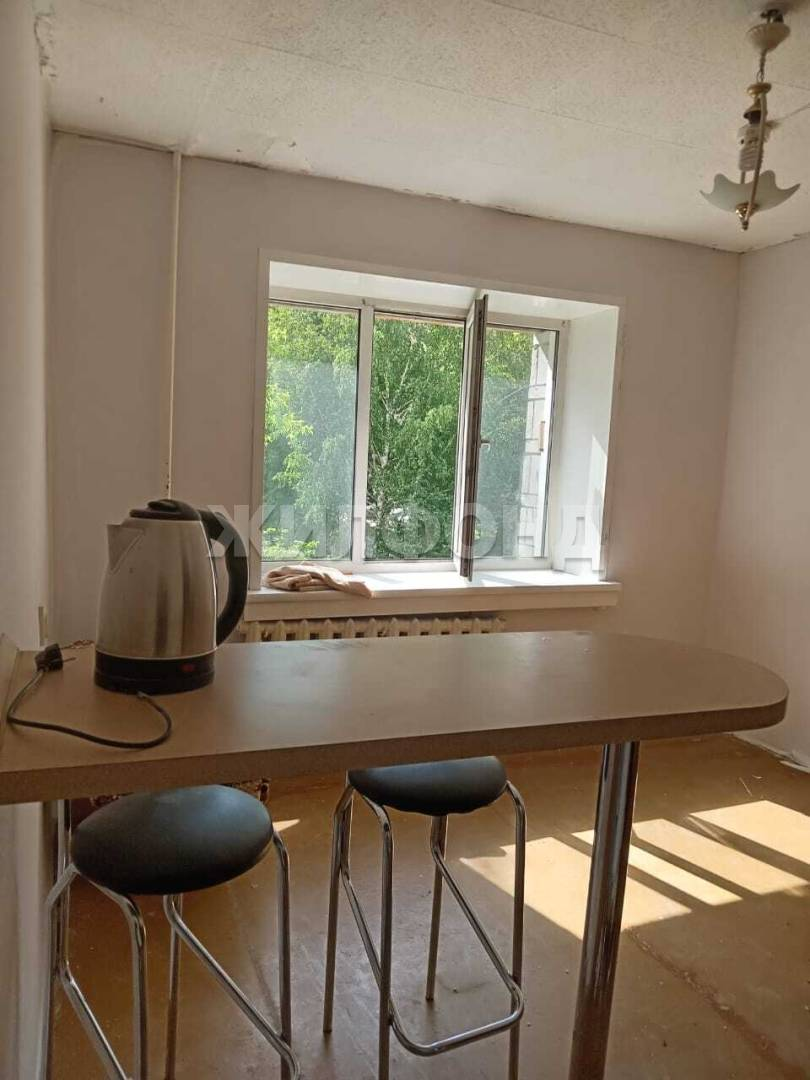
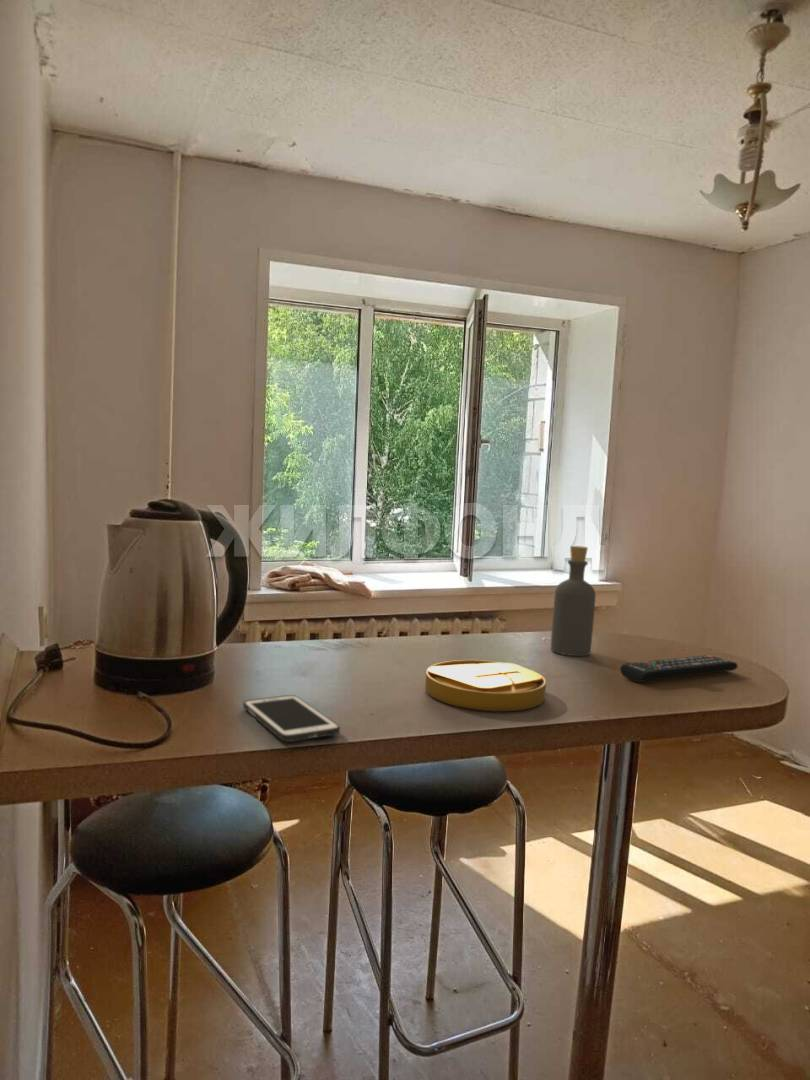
+ banana (485, 682)
+ cell phone (289, 717)
+ remote control (680, 668)
+ bottle (574, 599)
